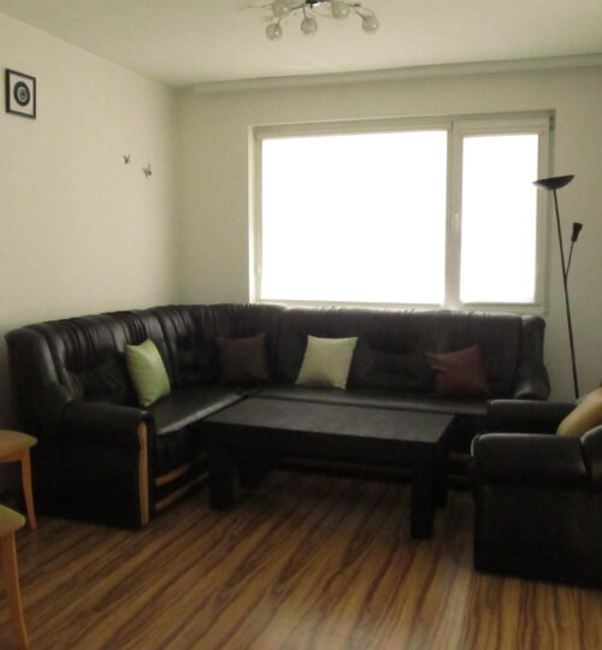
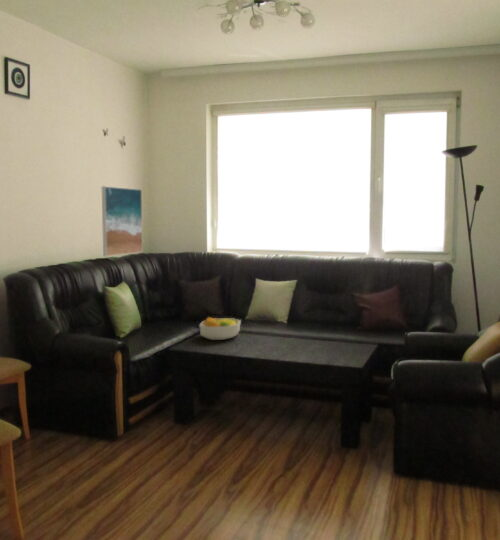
+ fruit bowl (220, 326)
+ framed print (123, 221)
